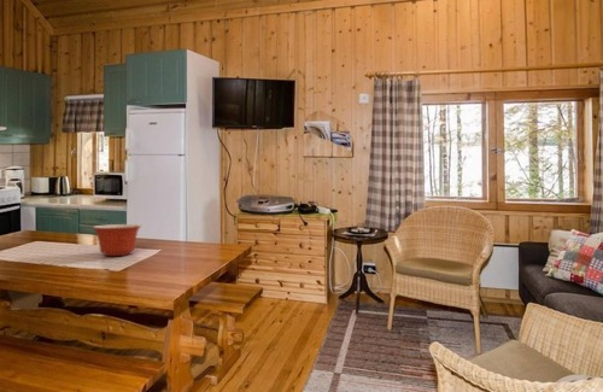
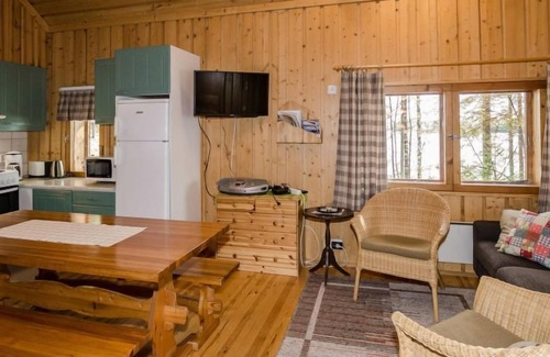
- mixing bowl (117, 240)
